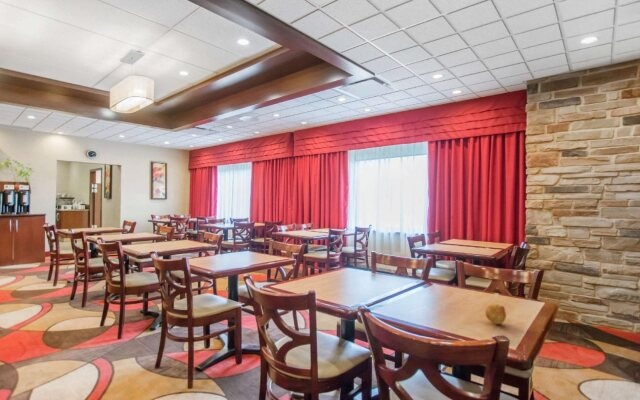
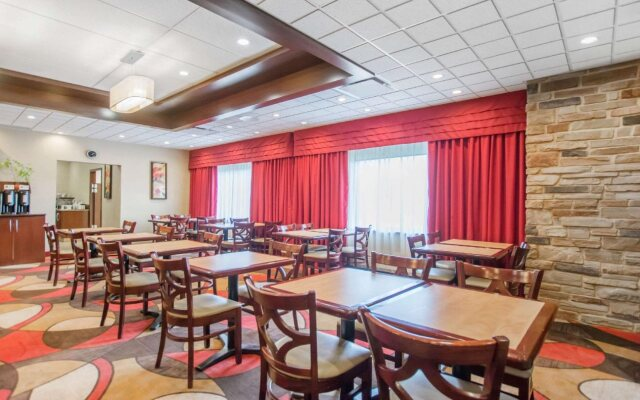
- fruit (495, 313)
